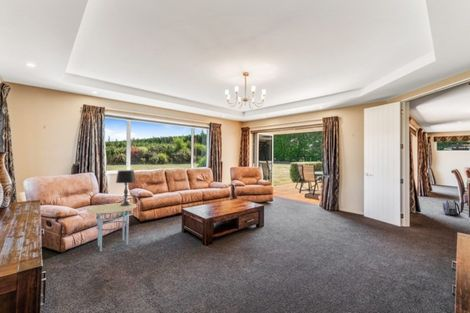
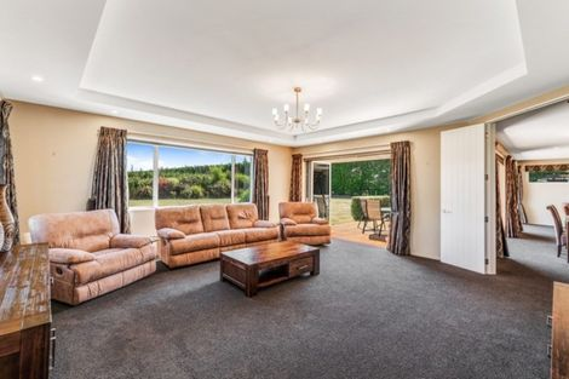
- table lamp (125, 187)
- side table (114, 228)
- backpack (450, 207)
